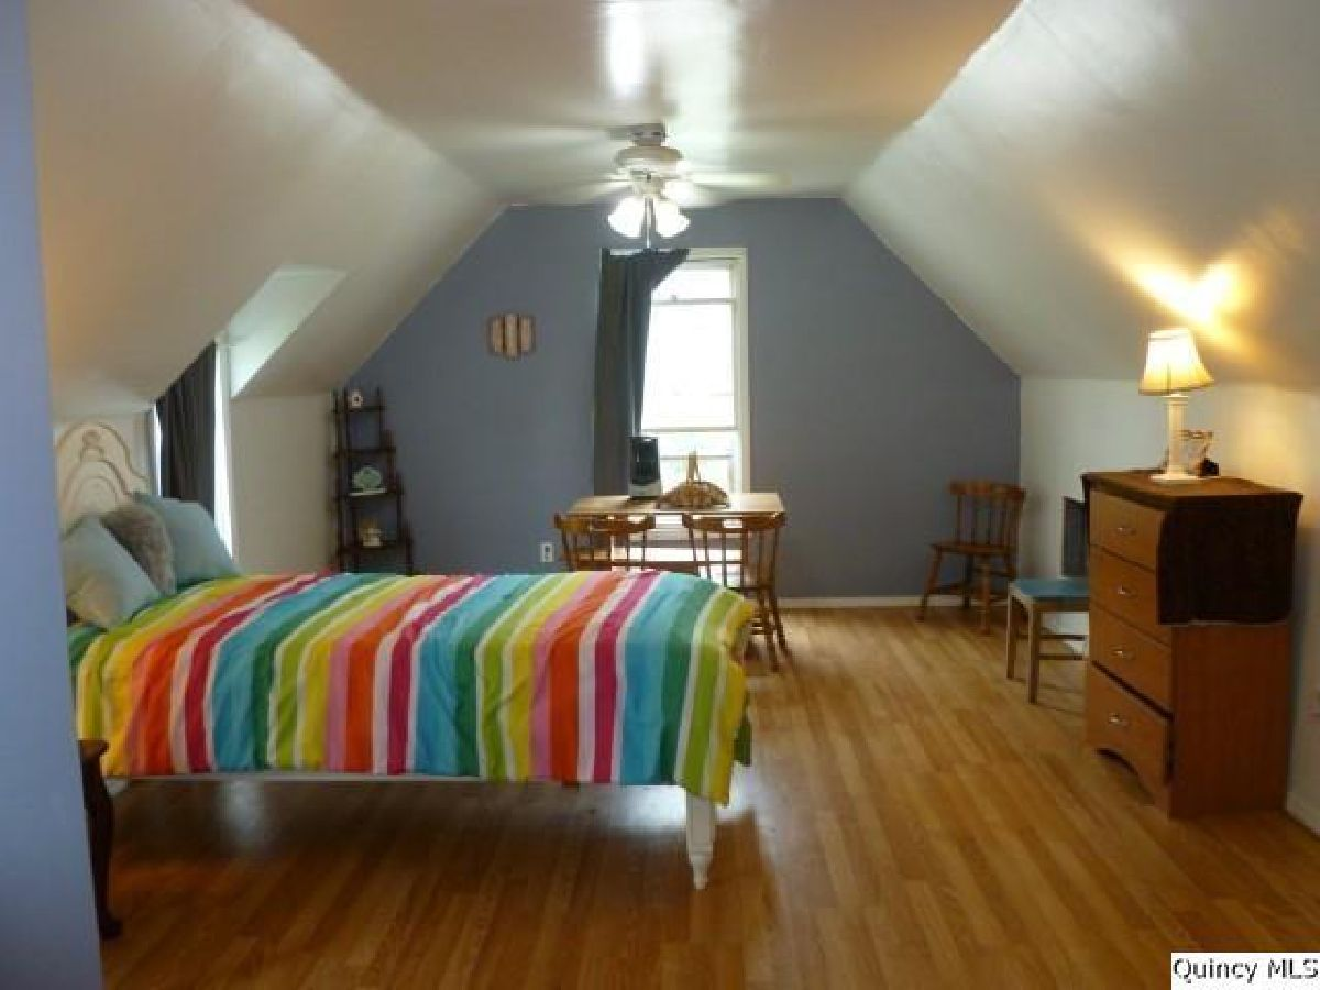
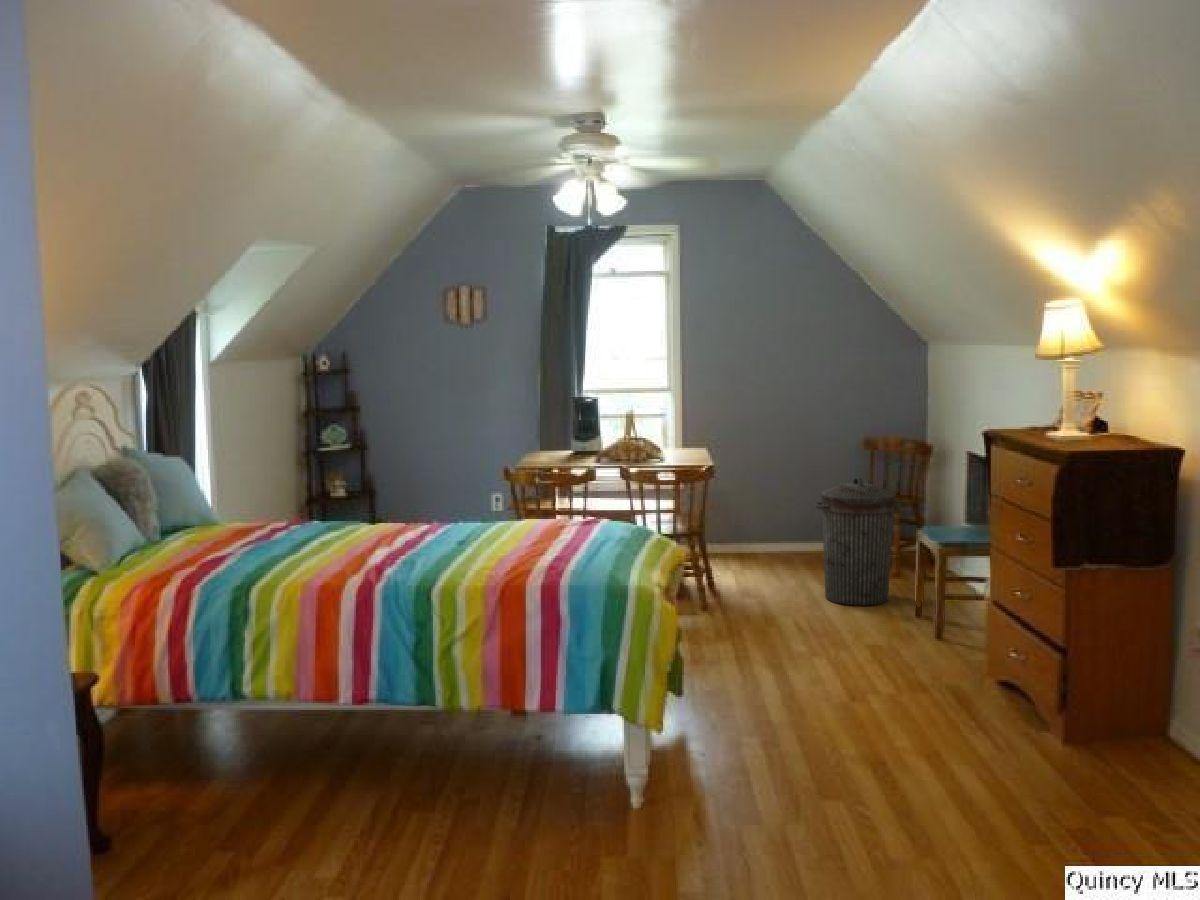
+ trash can (857, 538)
